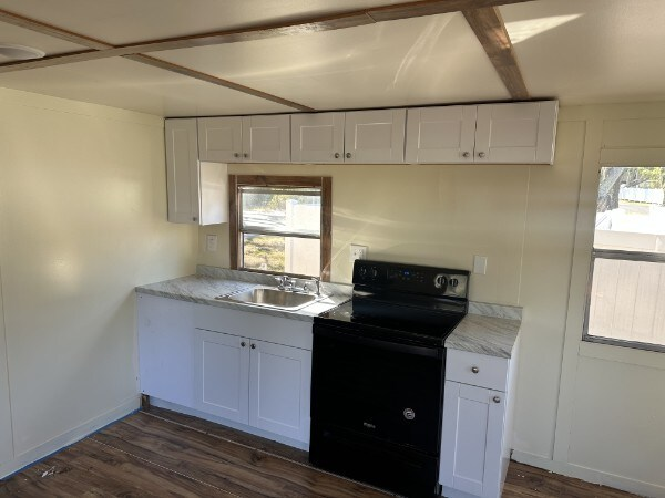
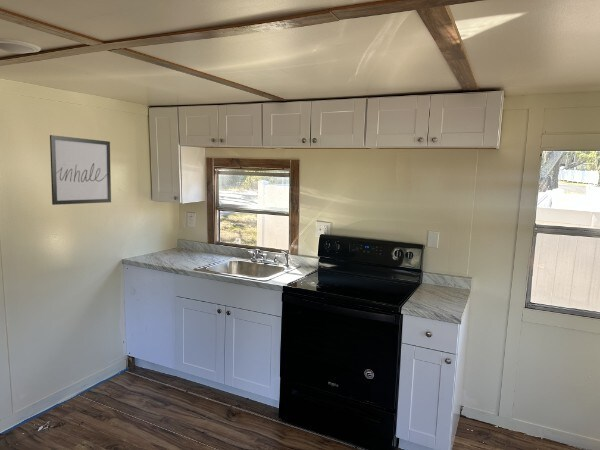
+ wall art (82, 171)
